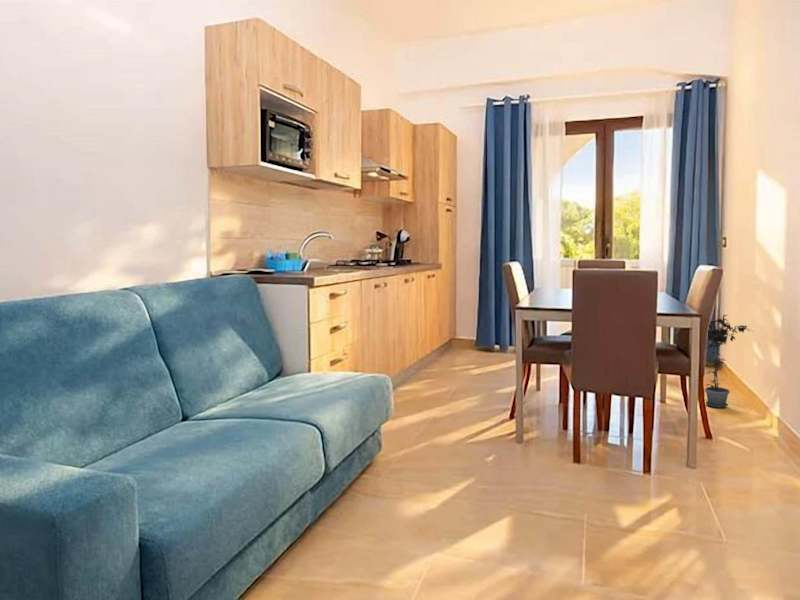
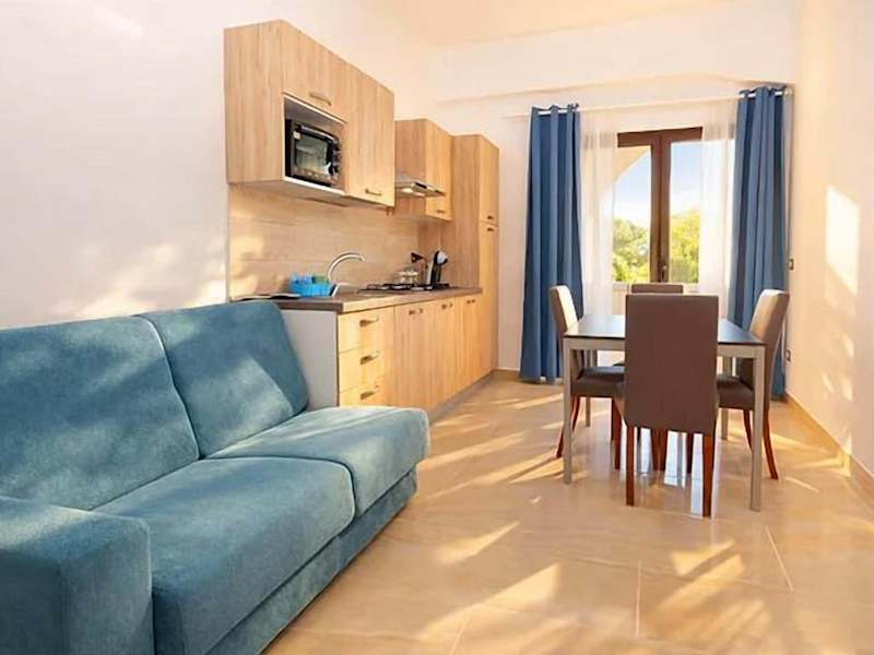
- potted plant (716, 360)
